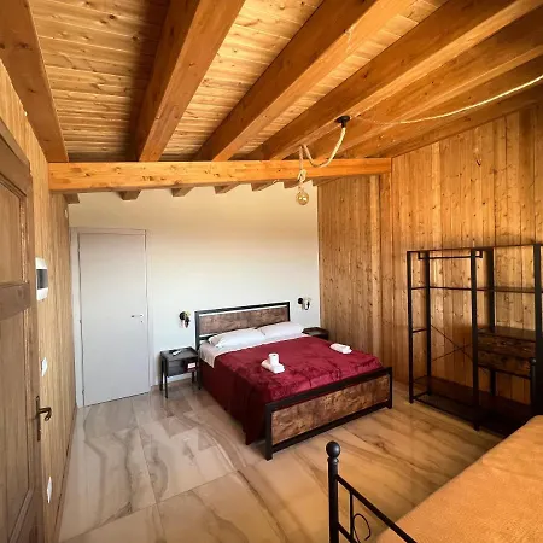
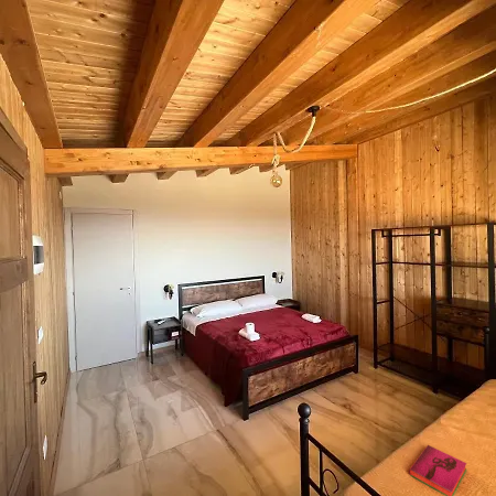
+ hardback book (438, 468)
